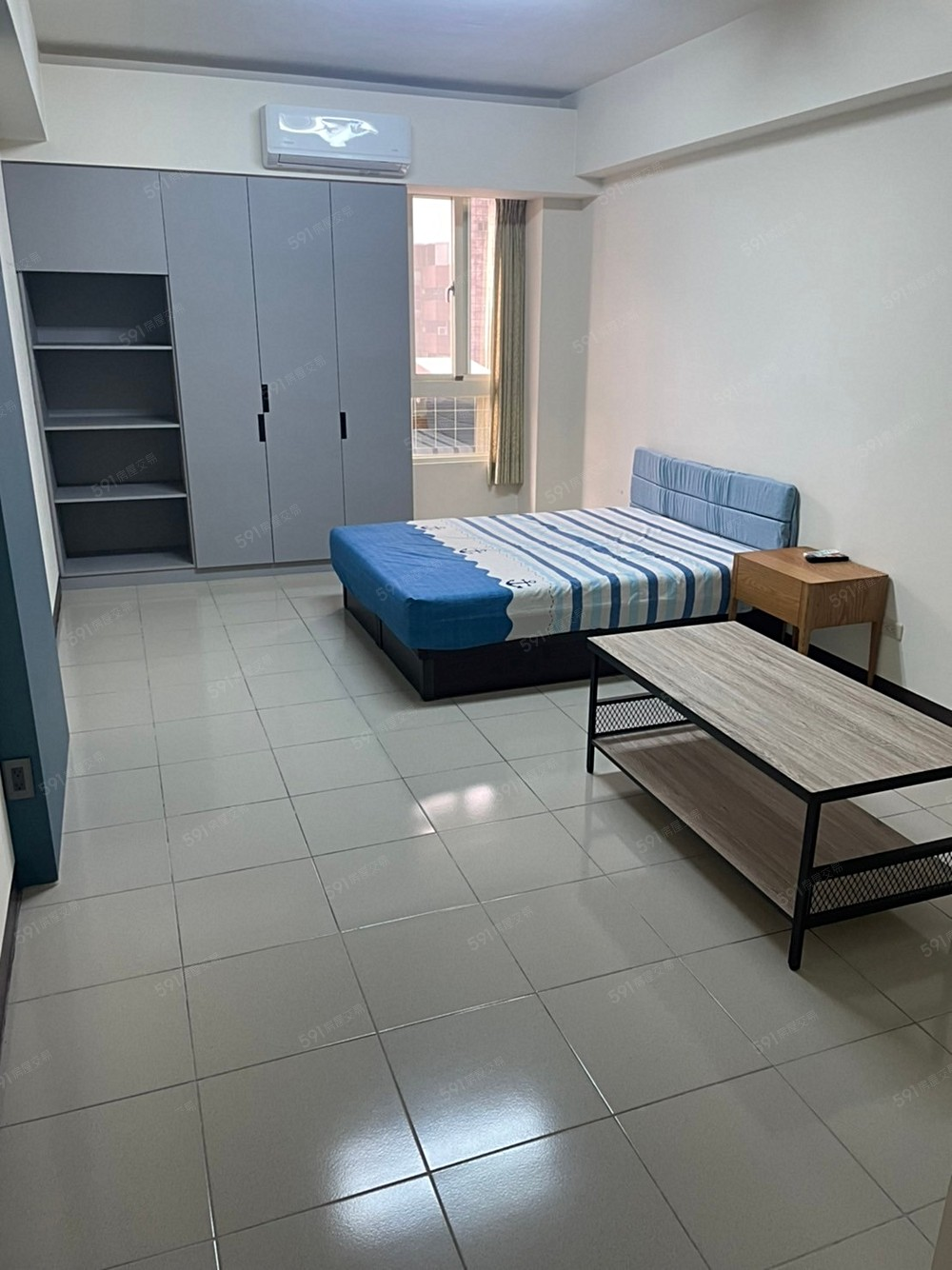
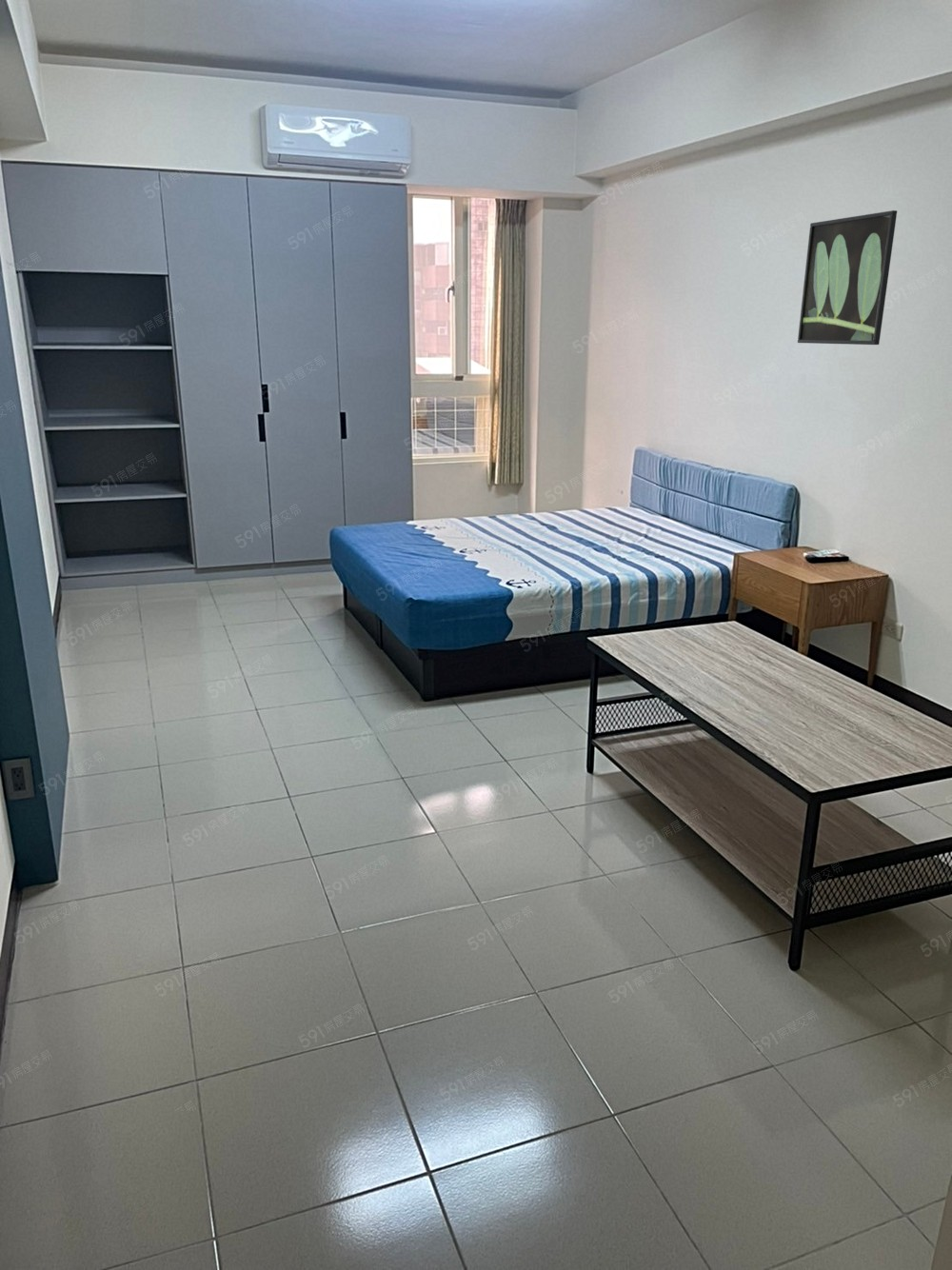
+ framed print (843, 281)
